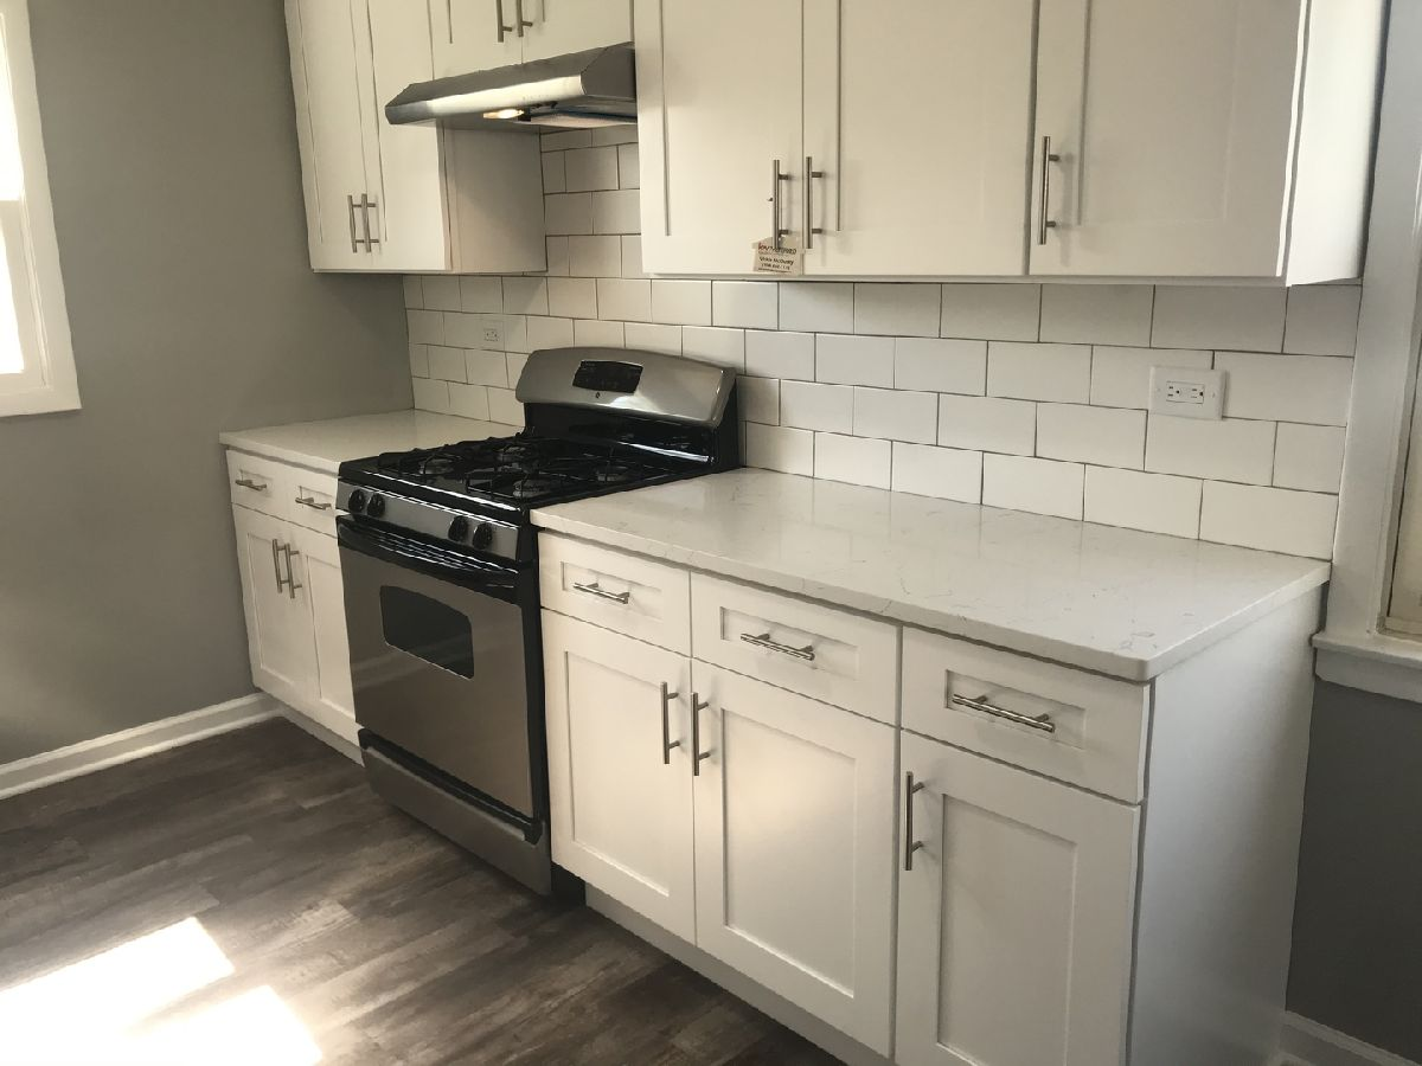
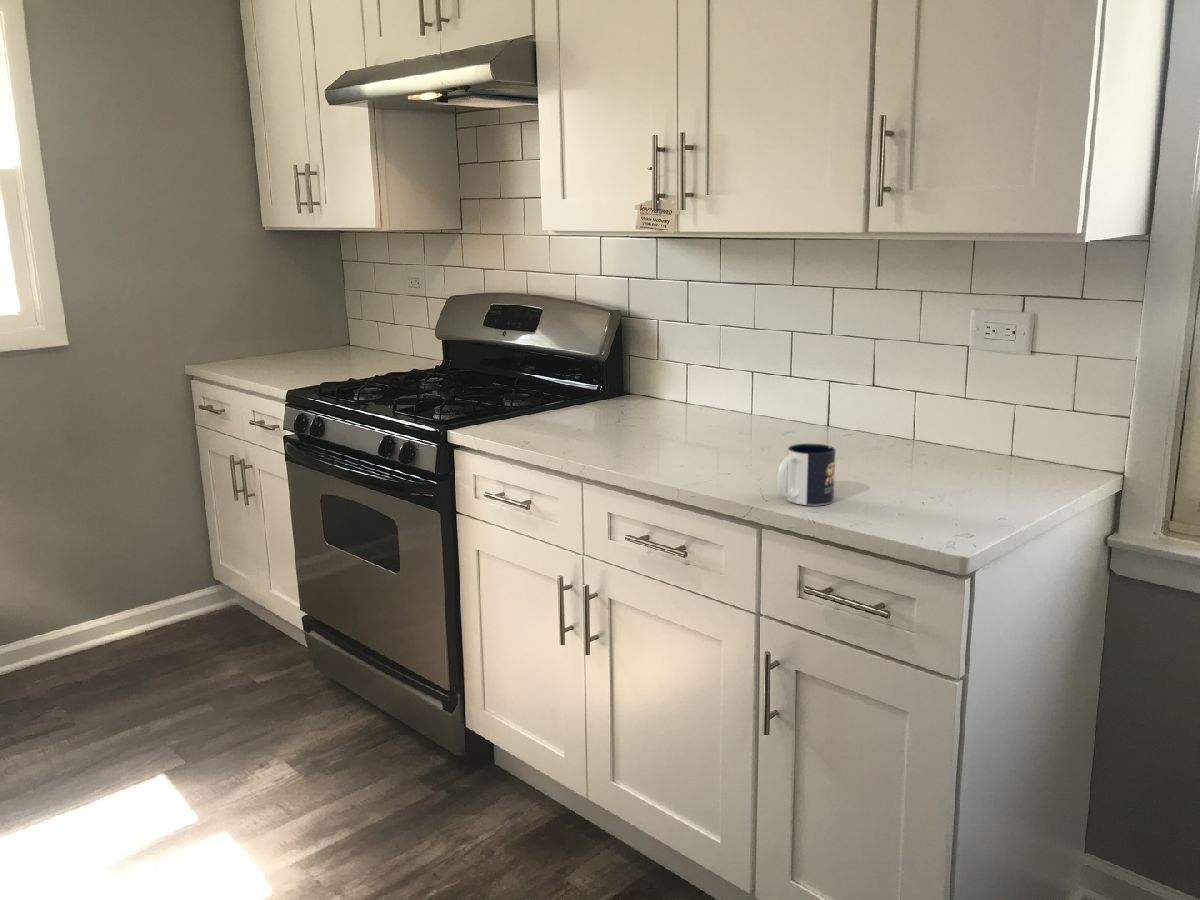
+ mug (803, 475)
